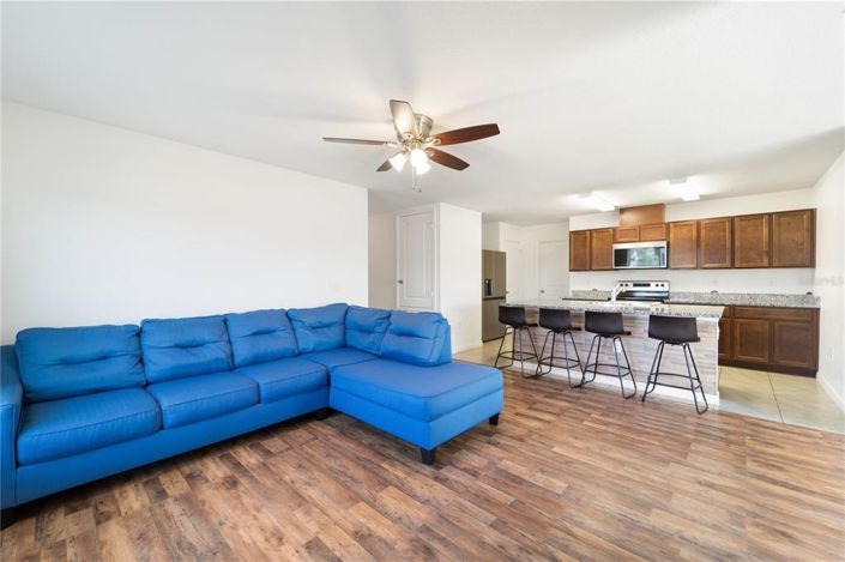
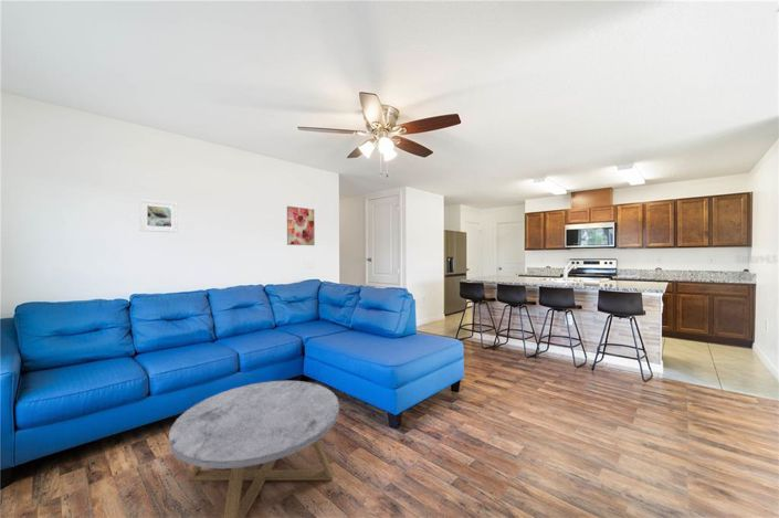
+ wall art (301, 226)
+ coffee table (262, 444)
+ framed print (159, 216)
